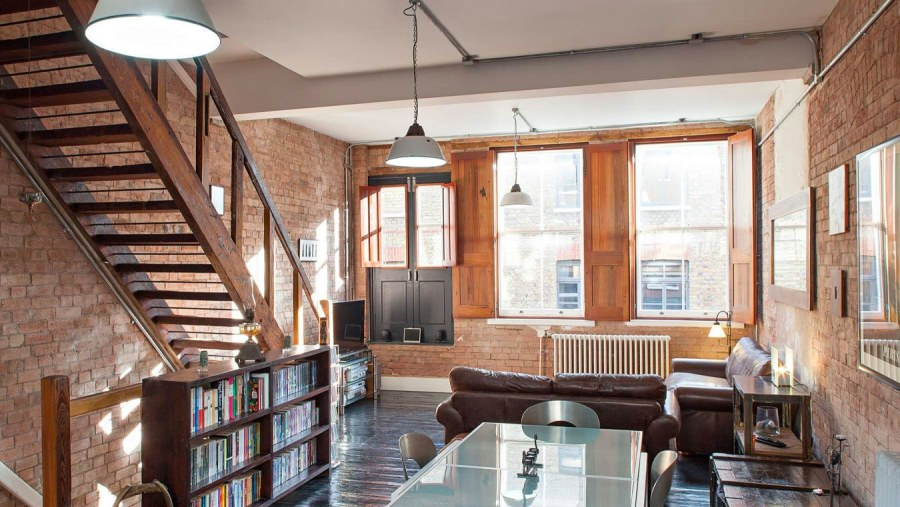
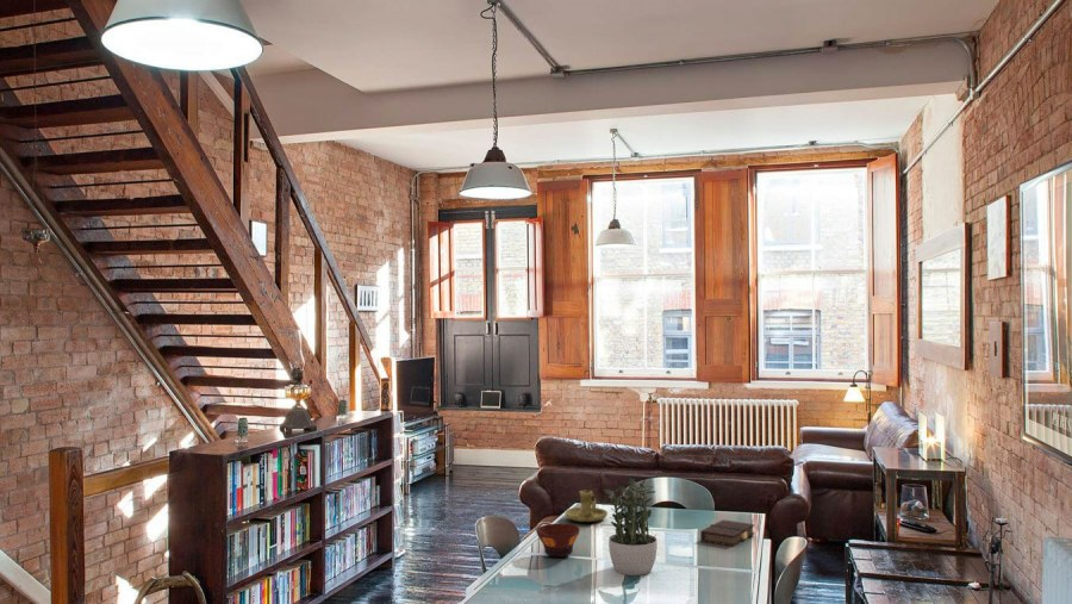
+ candle holder (587, 504)
+ bowl (557, 542)
+ potted plant (629, 522)
+ book (728, 533)
